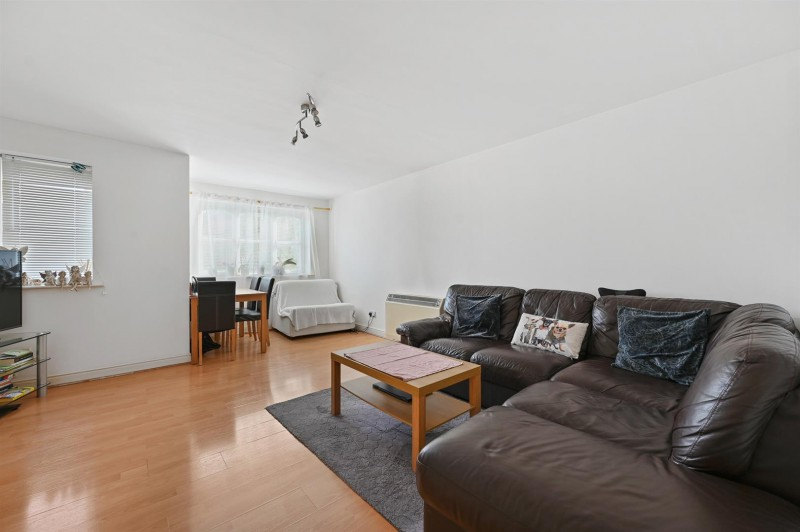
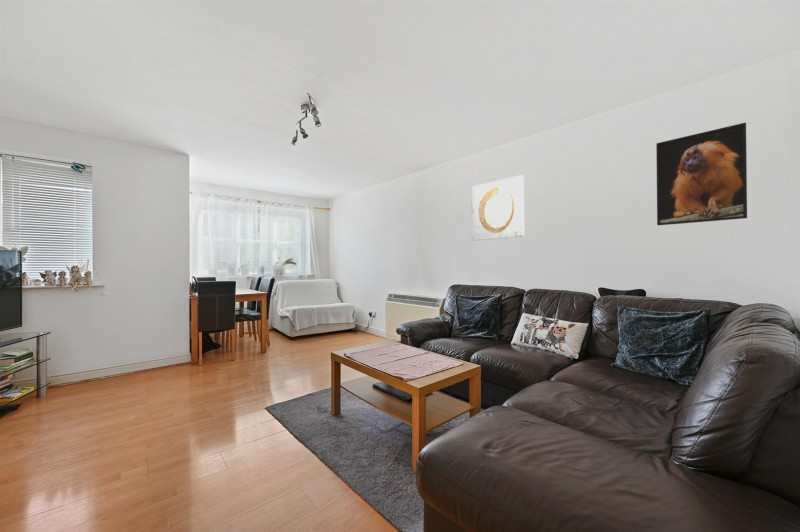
+ wall art (496, 210)
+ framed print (698, 177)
